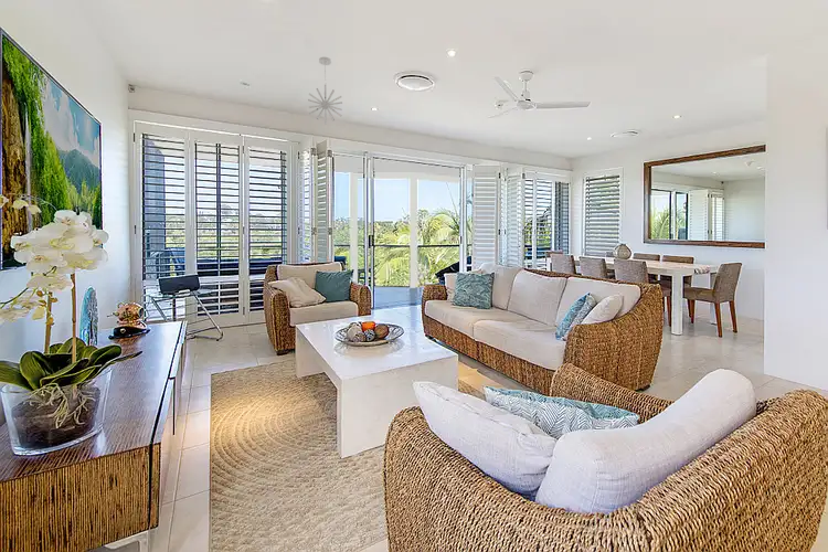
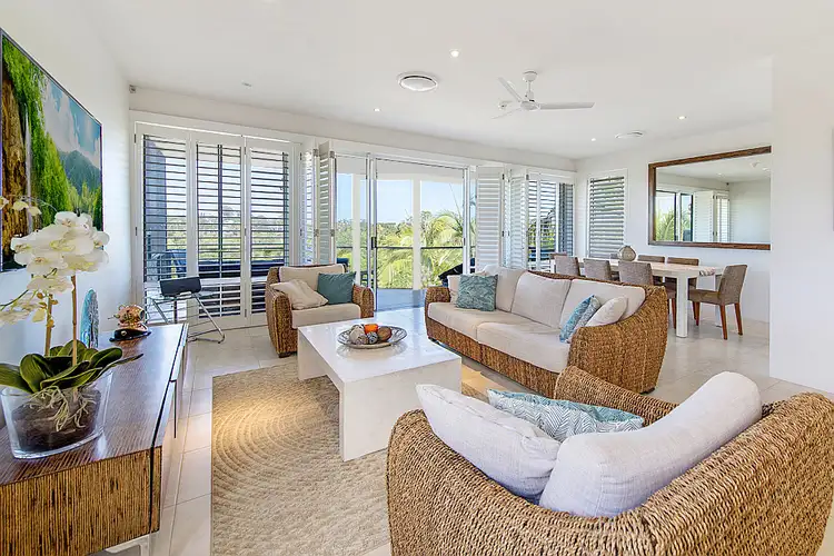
- pendant light (325, 91)
